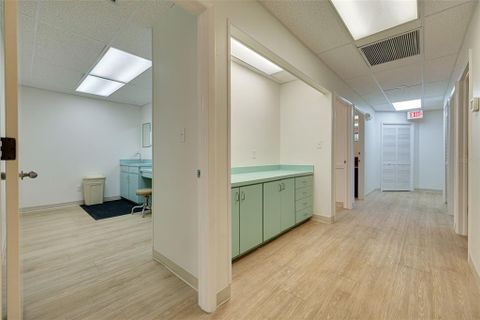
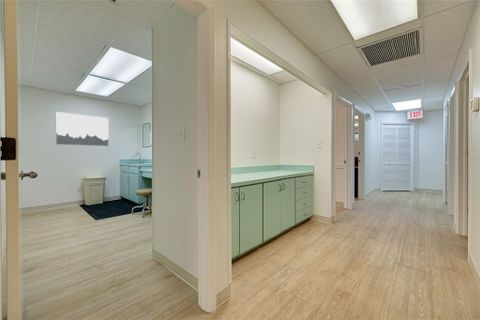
+ wall art (84, 130)
